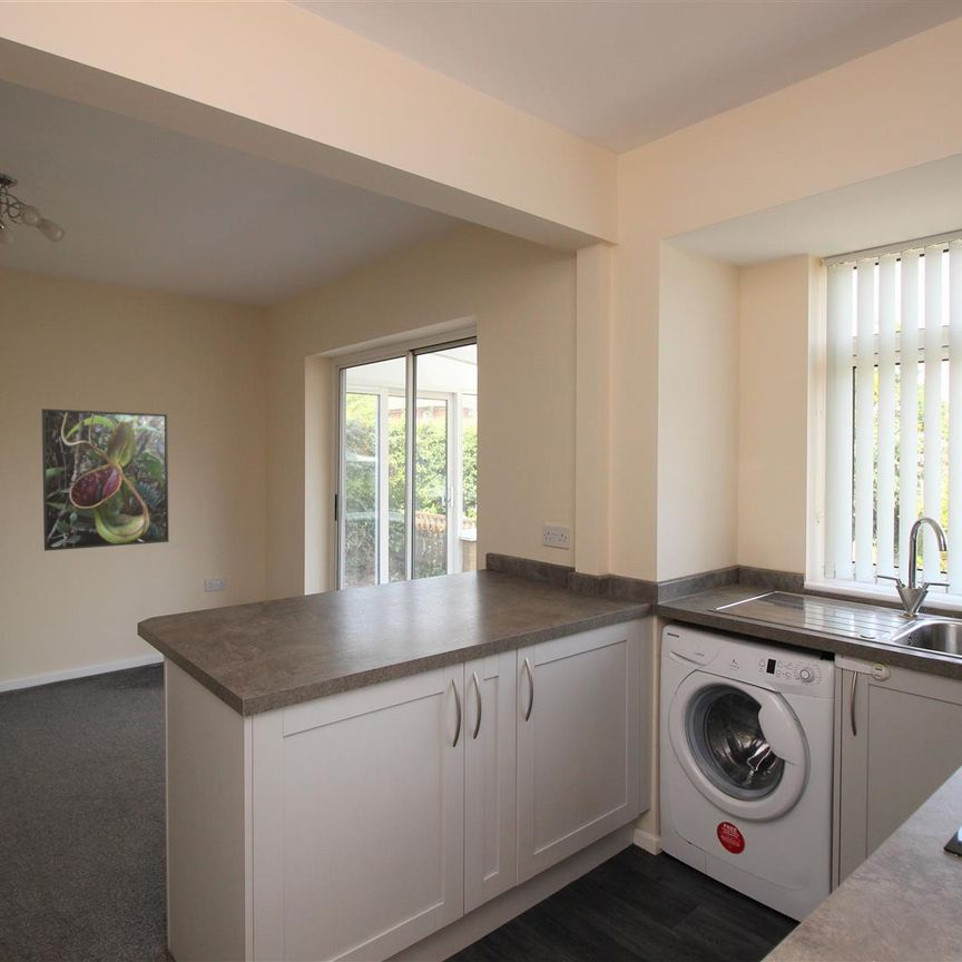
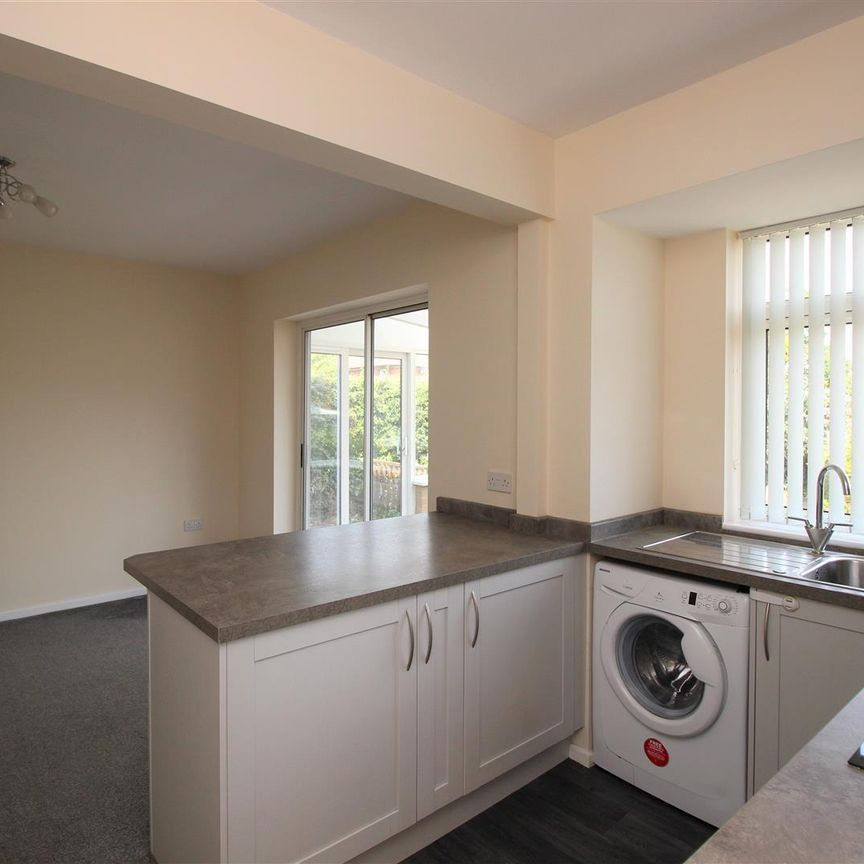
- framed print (108, 479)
